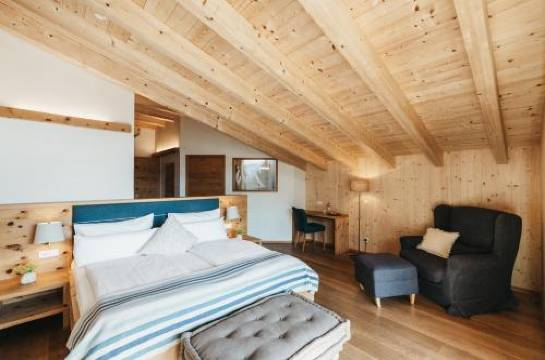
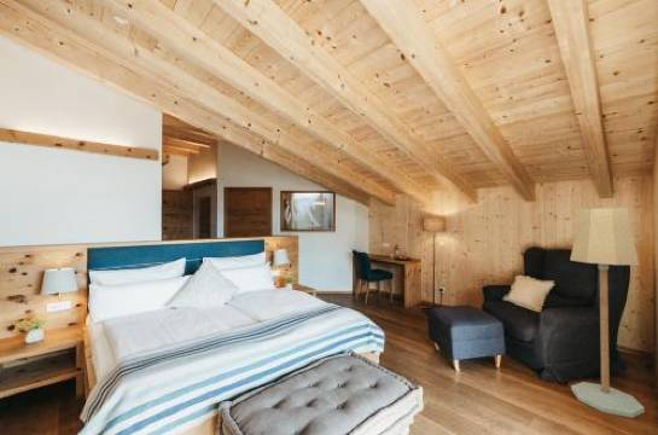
+ floor lamp (604, 303)
